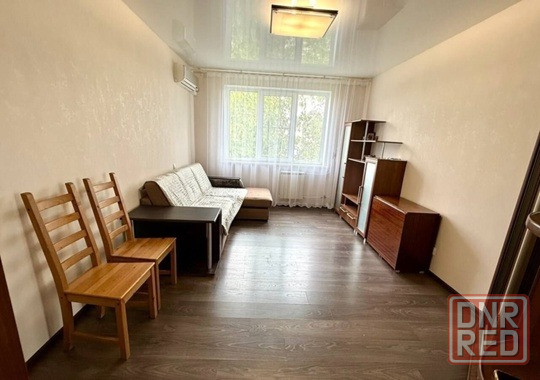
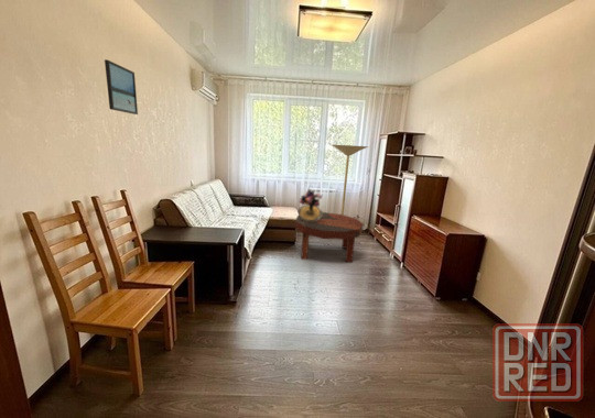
+ bouquet (310, 204)
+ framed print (122, 89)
+ candle holder (344, 190)
+ coffee table (327, 237)
